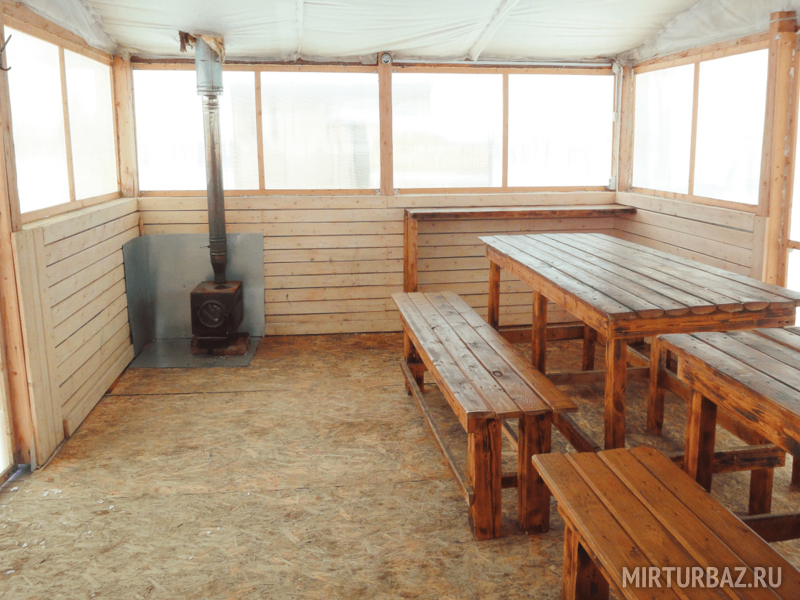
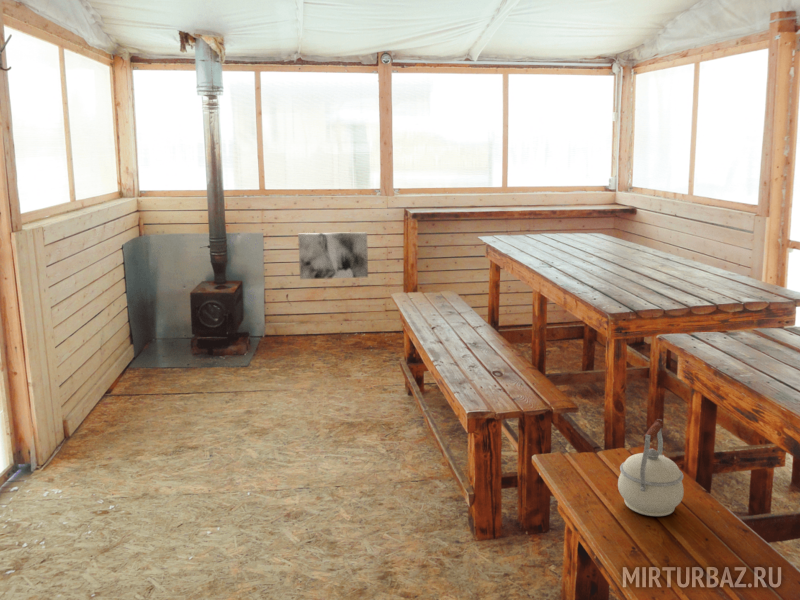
+ kettle (652, 464)
+ wall art (333, 255)
